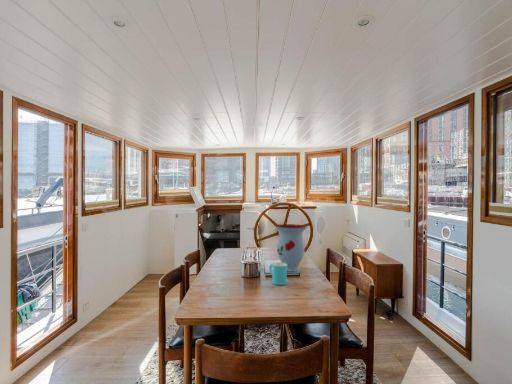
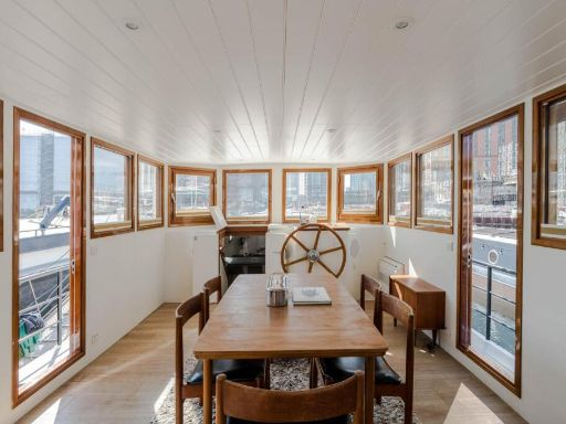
- cup (278, 272)
- vase (290, 247)
